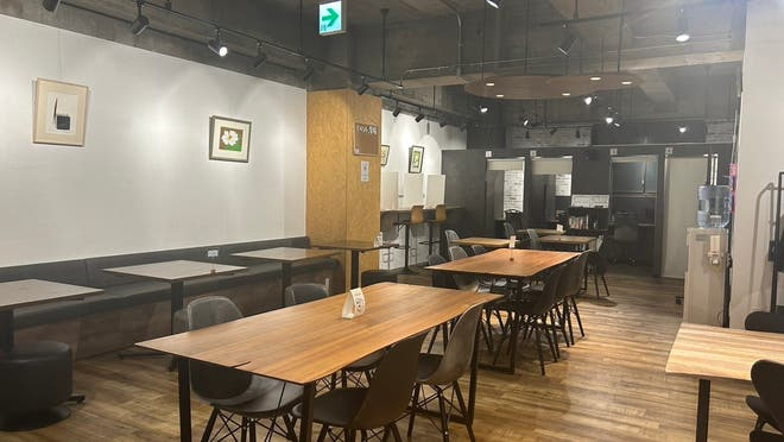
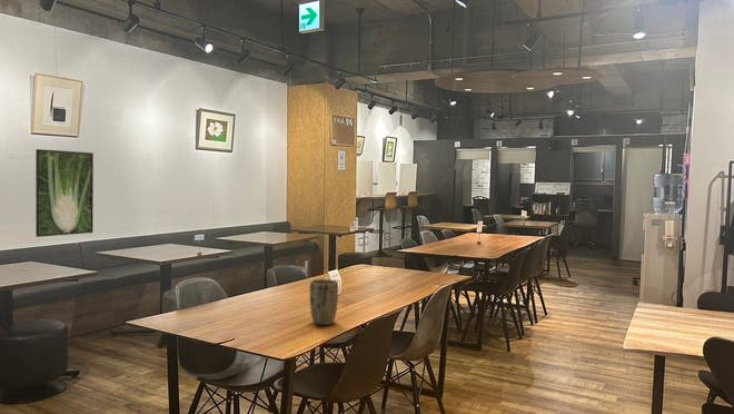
+ plant pot (323, 302)
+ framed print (66, 193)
